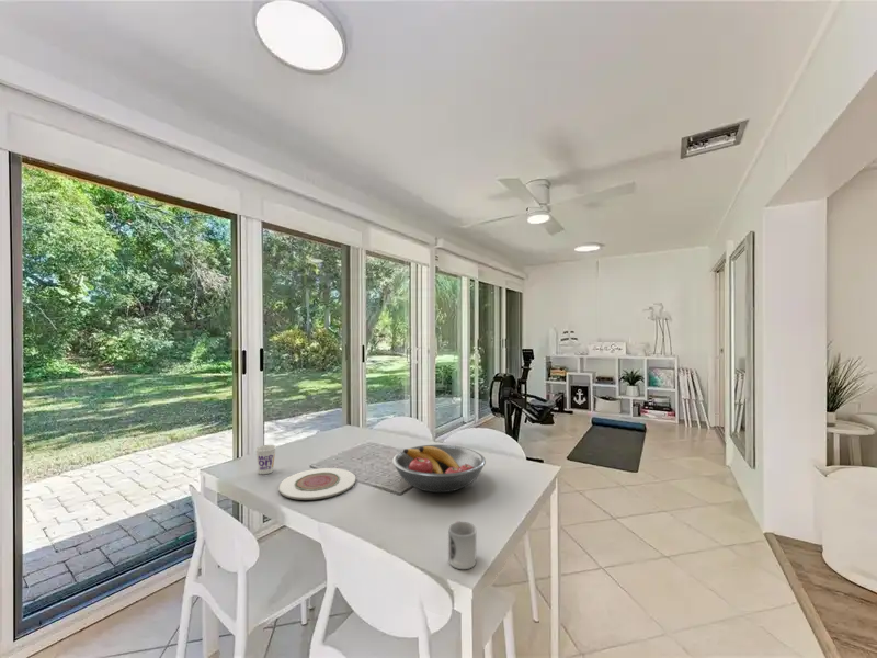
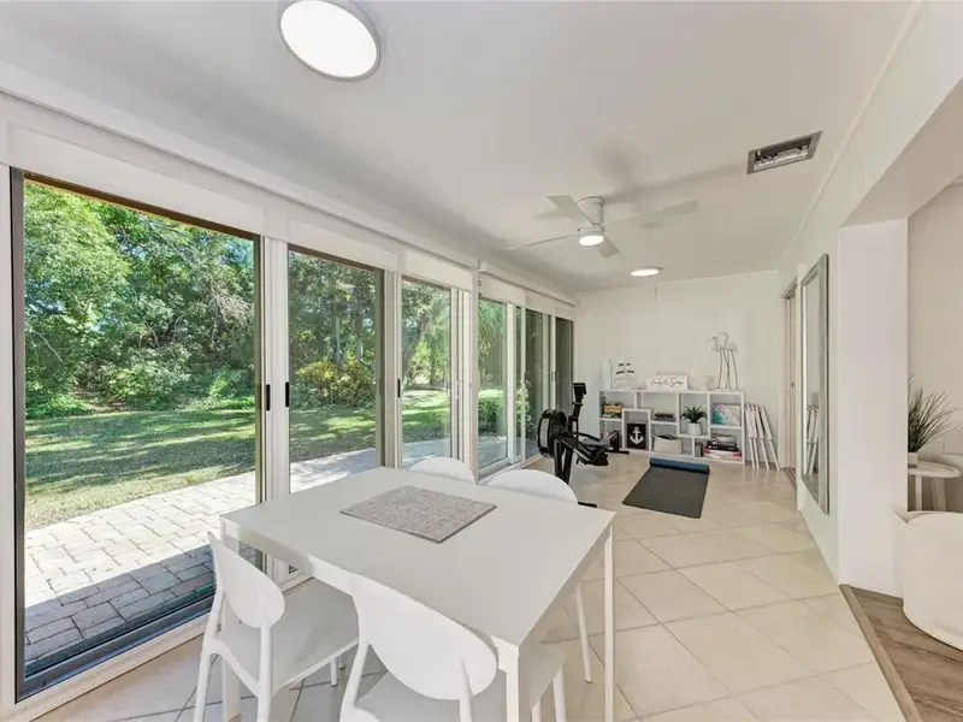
- plate (318, 481)
- fruit bowl (438, 467)
- cup (265, 460)
- cup (460, 541)
